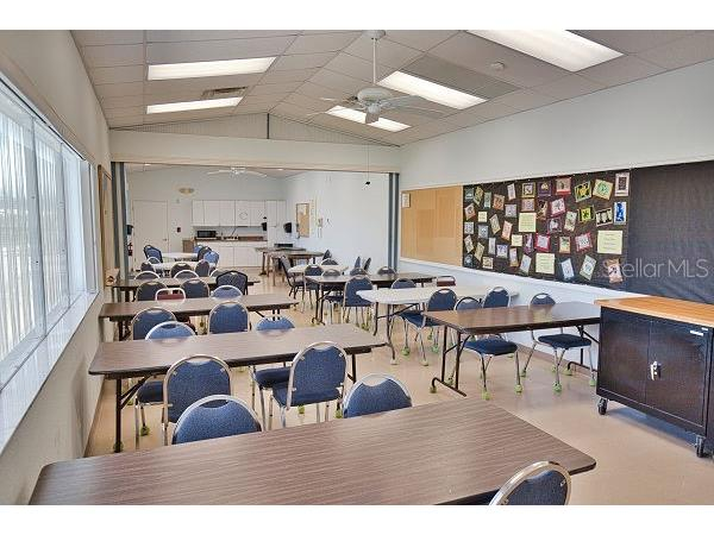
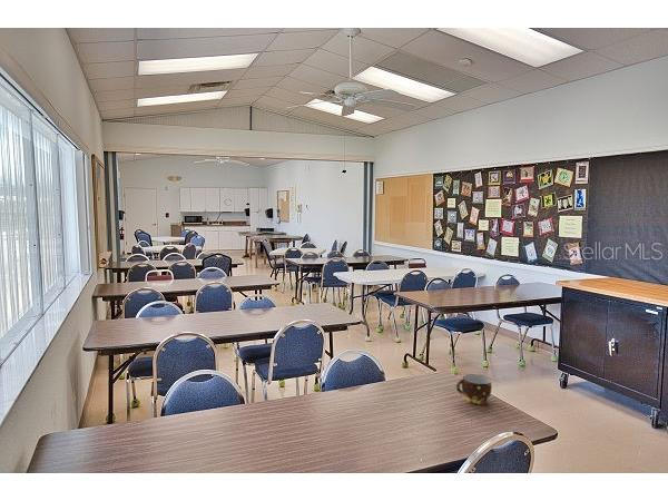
+ cup (474, 390)
